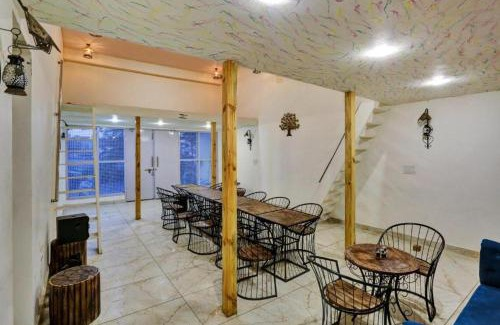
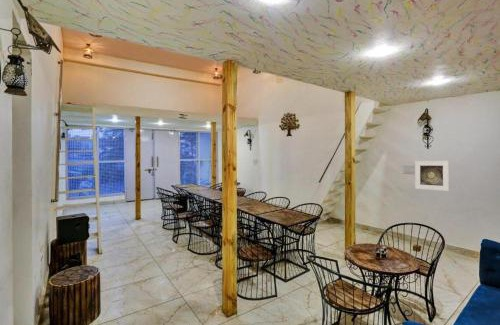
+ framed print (431, 175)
